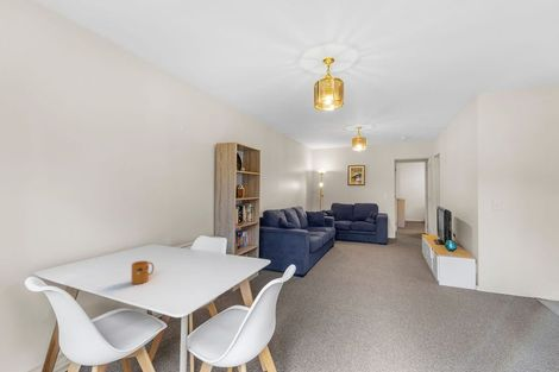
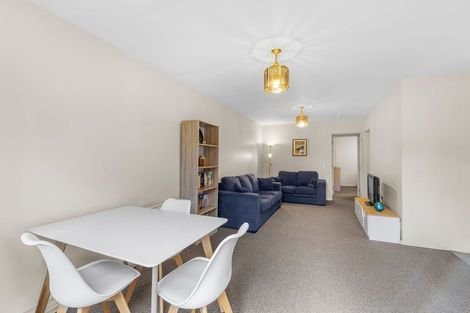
- mug (143, 271)
